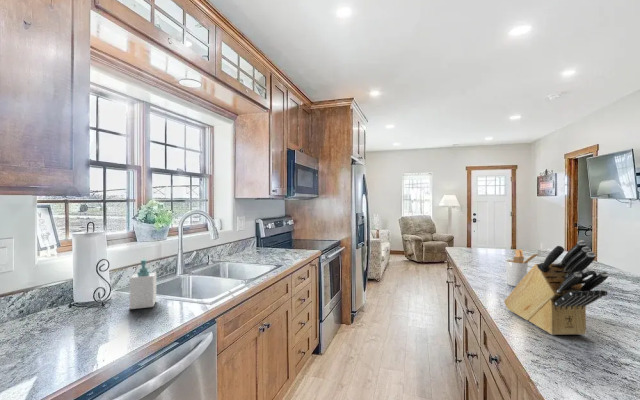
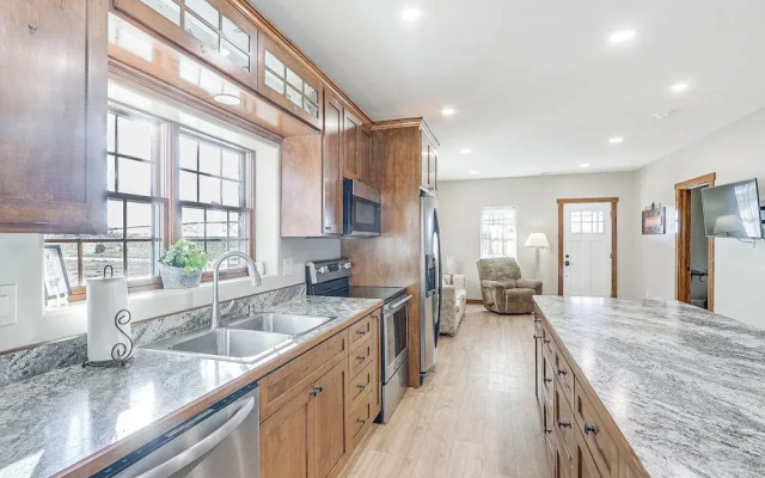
- utensil holder (522, 268)
- soap bottle (143, 282)
- knife block (549, 281)
